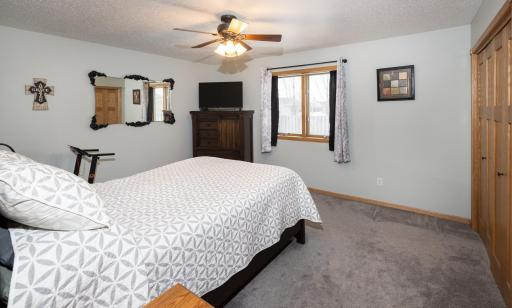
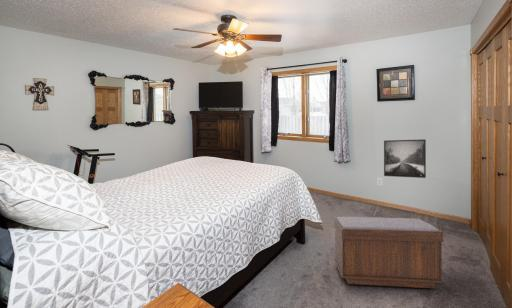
+ bench (383, 248)
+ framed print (404, 158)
